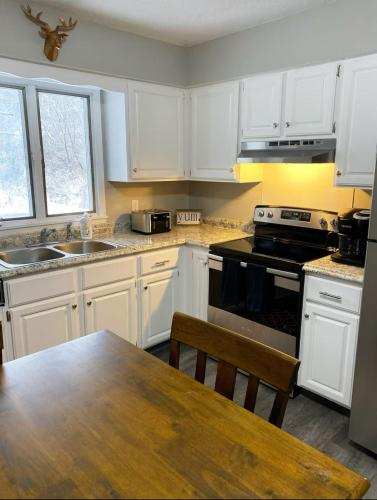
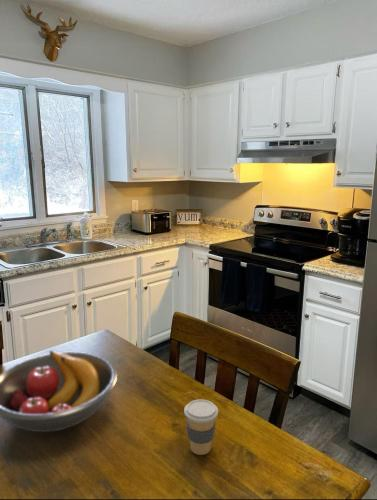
+ fruit bowl (56, 391)
+ coffee cup (200, 427)
